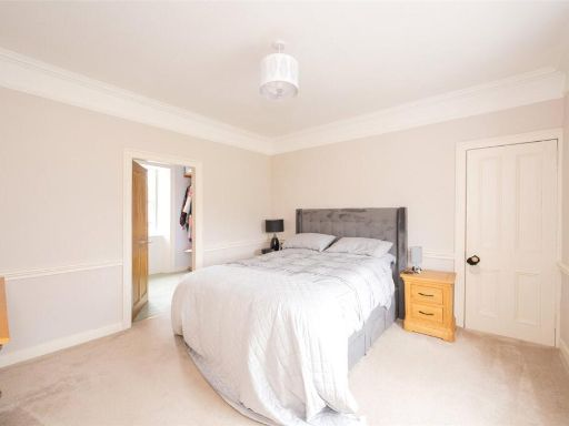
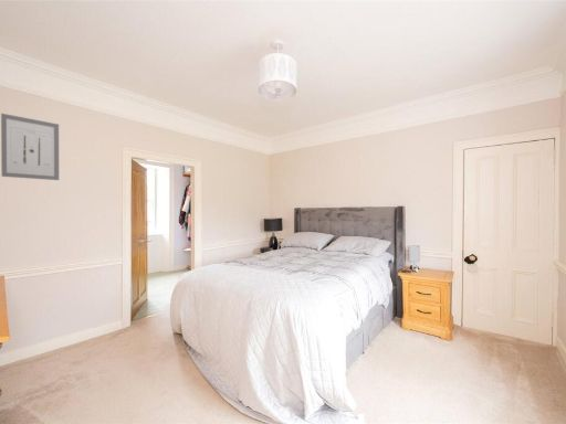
+ wall art (31, 148)
